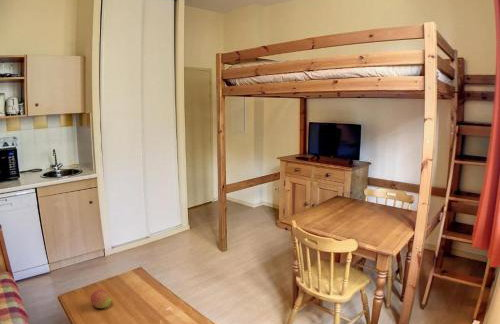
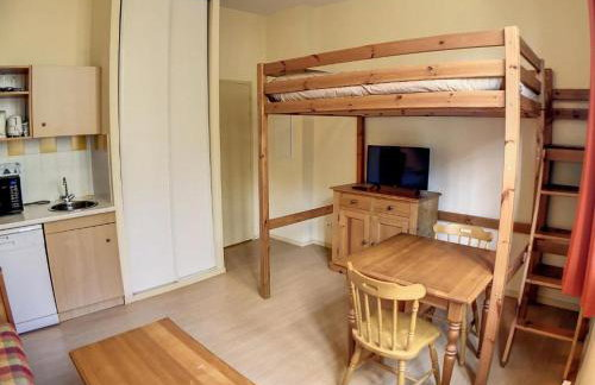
- fruit (101, 298)
